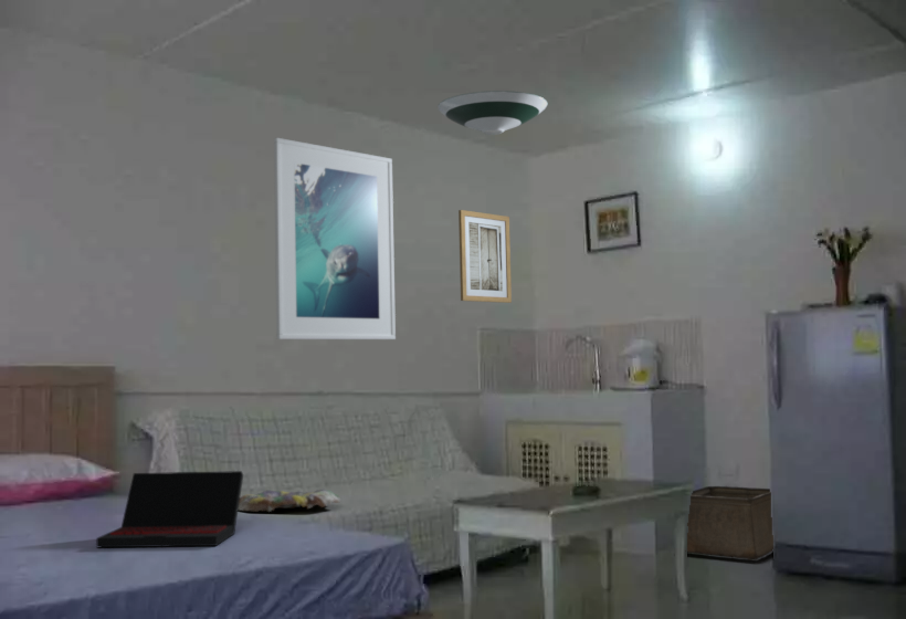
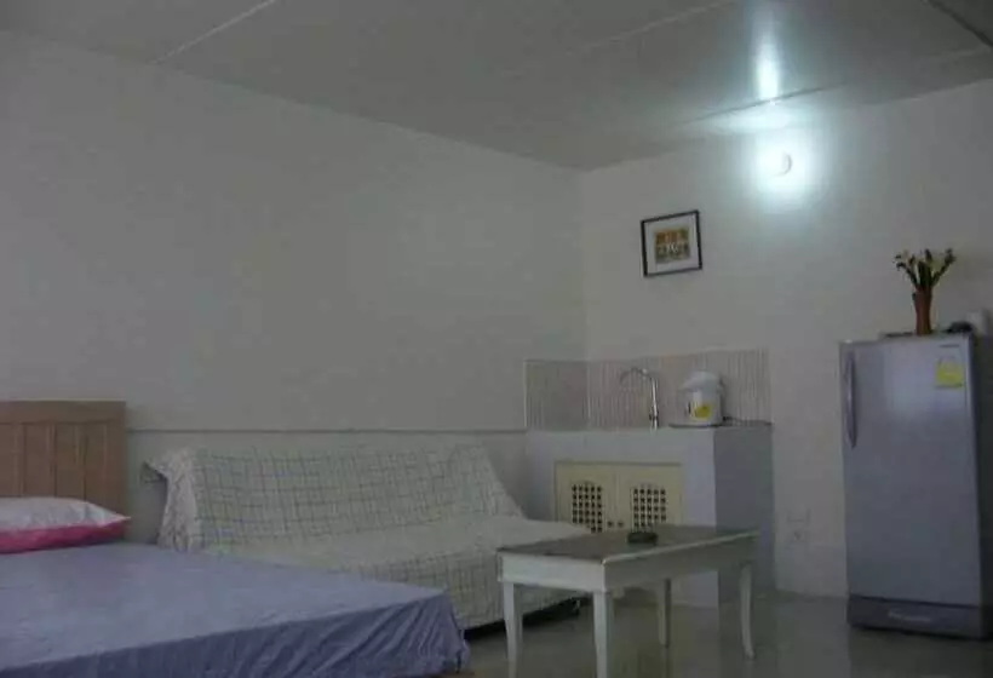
- laptop (173, 506)
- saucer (492, 118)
- cushion (286, 500)
- wall art (485, 256)
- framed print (337, 243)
- storage bin (731, 521)
